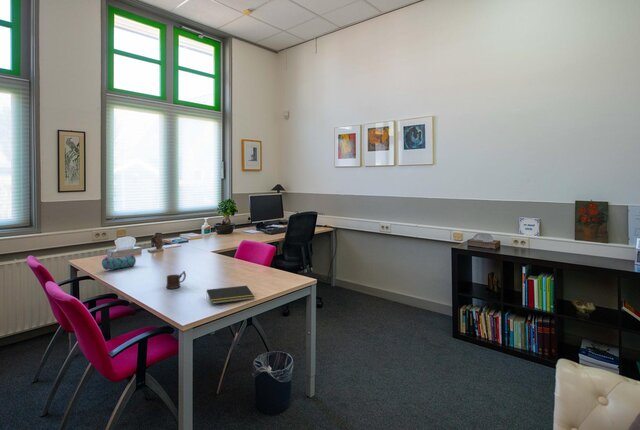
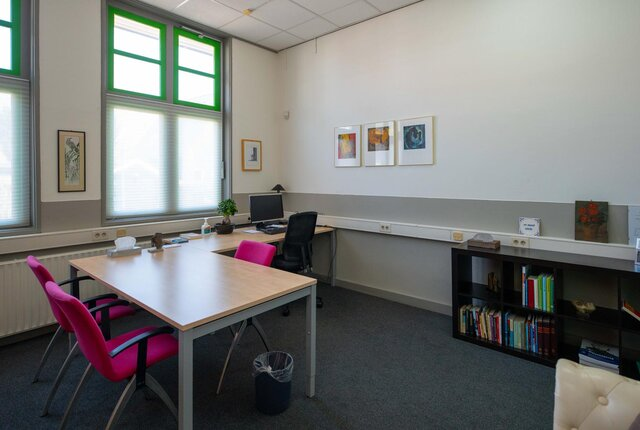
- notepad (230, 294)
- pencil case (119, 261)
- mug (176, 279)
